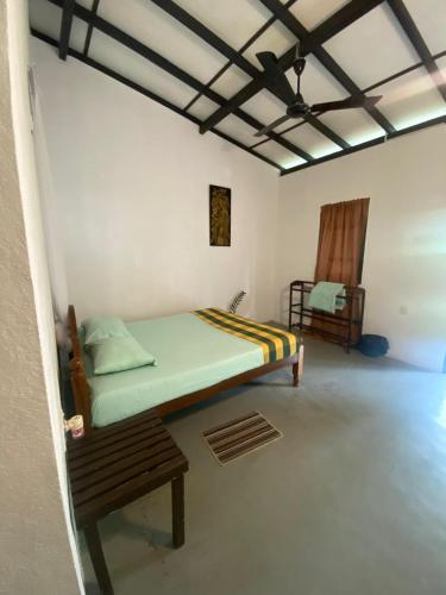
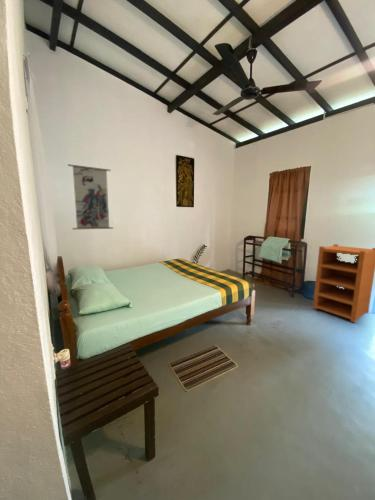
+ wall scroll (91, 194)
+ cupboard (343, 279)
